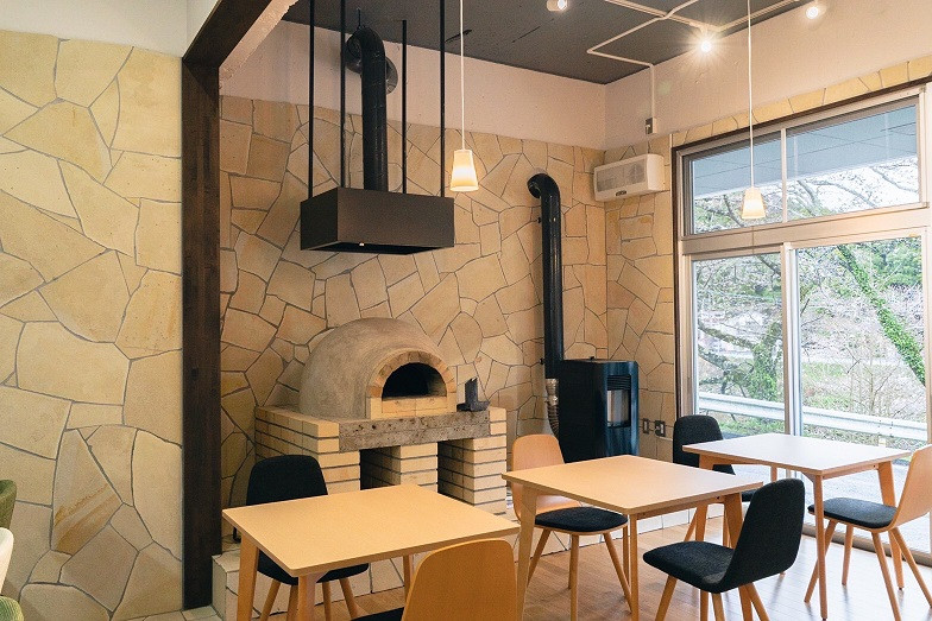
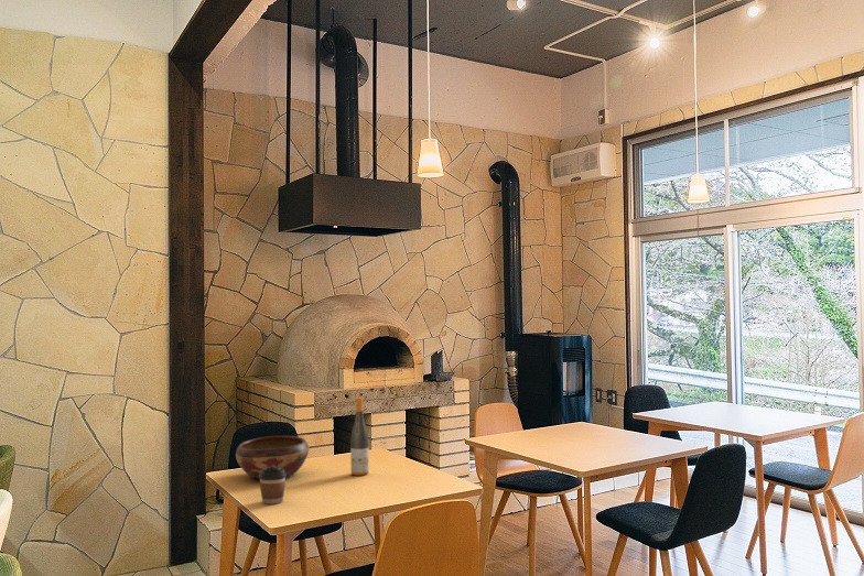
+ coffee cup (272, 483)
+ decorative bowl (272, 458)
+ wine bottle (359, 435)
